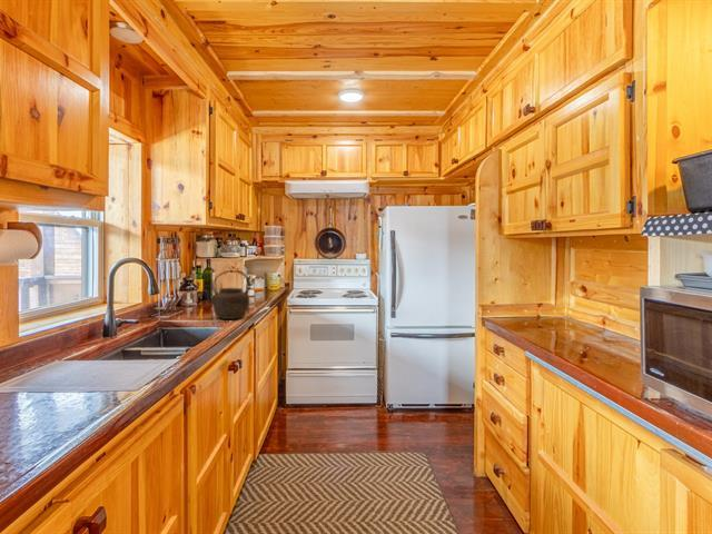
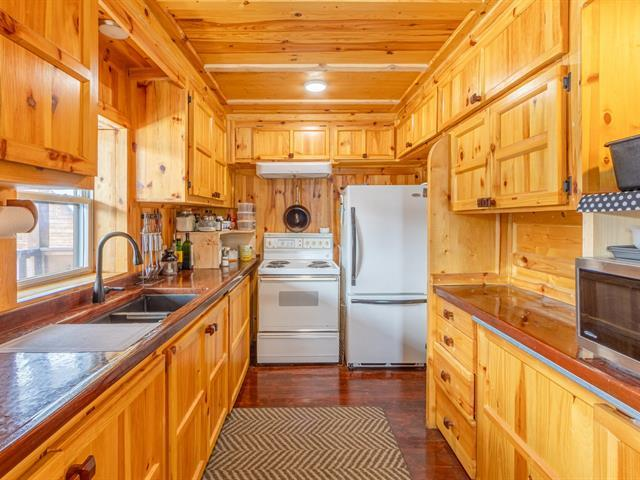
- kettle (226, 294)
